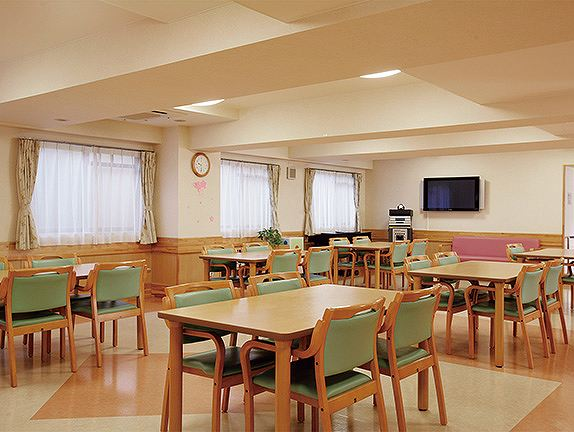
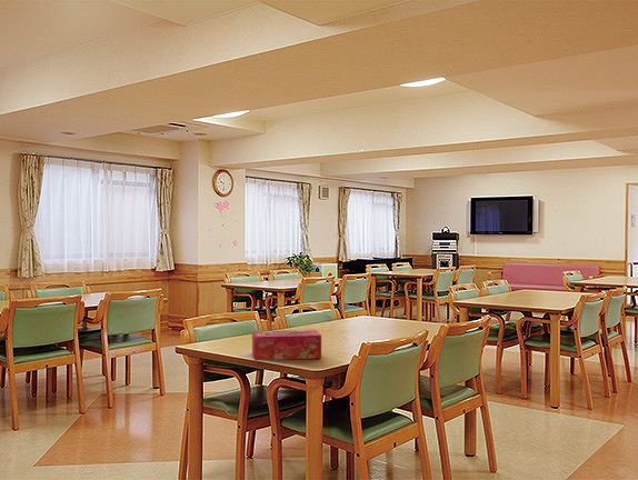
+ tissue box (286, 344)
